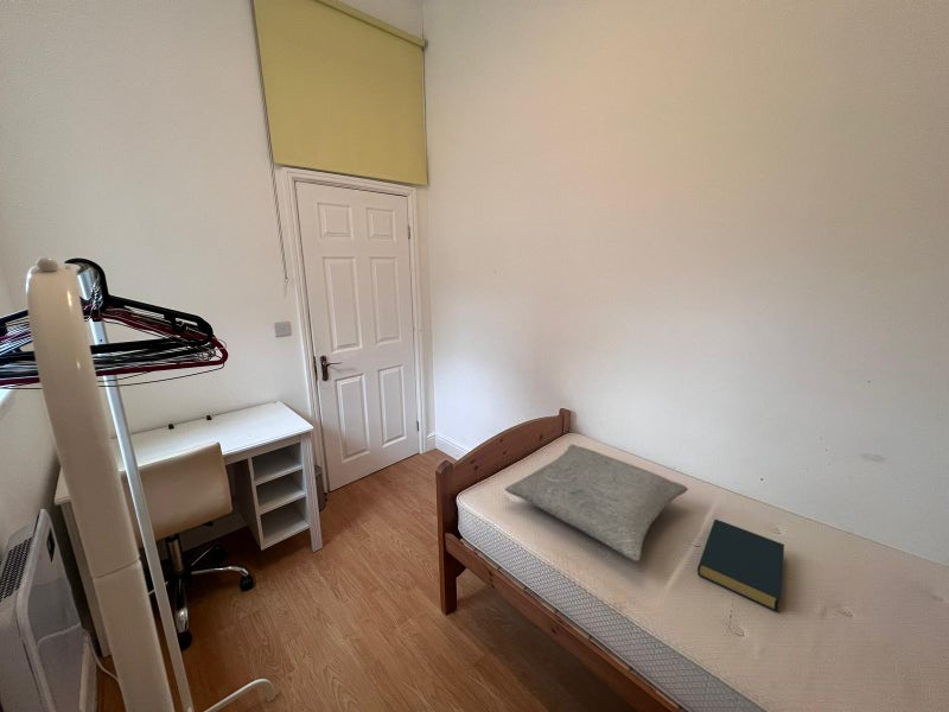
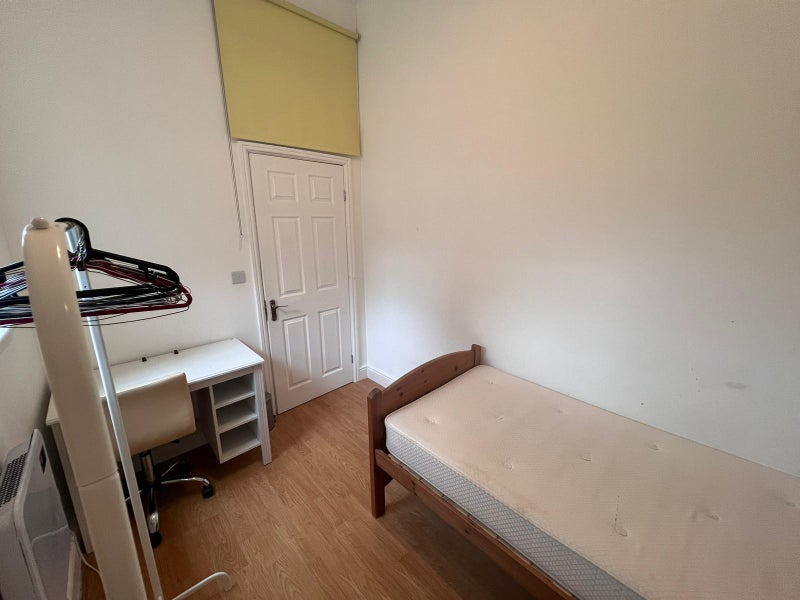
- hardback book (741, 559)
- pillow (595, 489)
